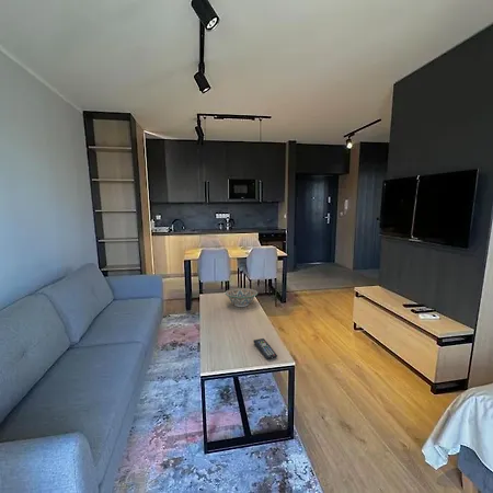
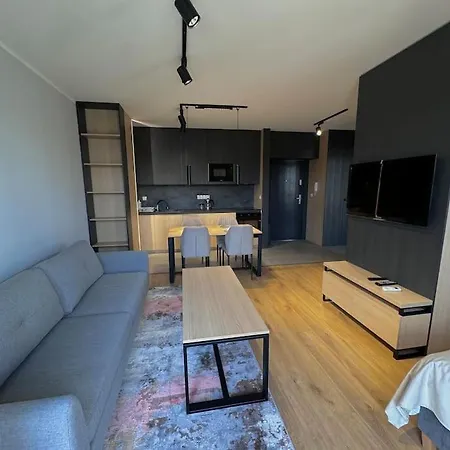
- decorative bowl (241, 298)
- remote control (264, 347)
